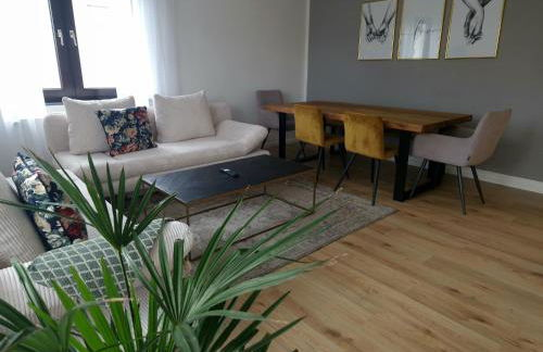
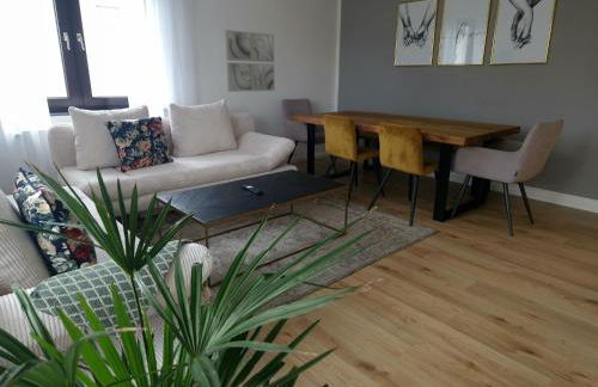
+ wall art (251, 61)
